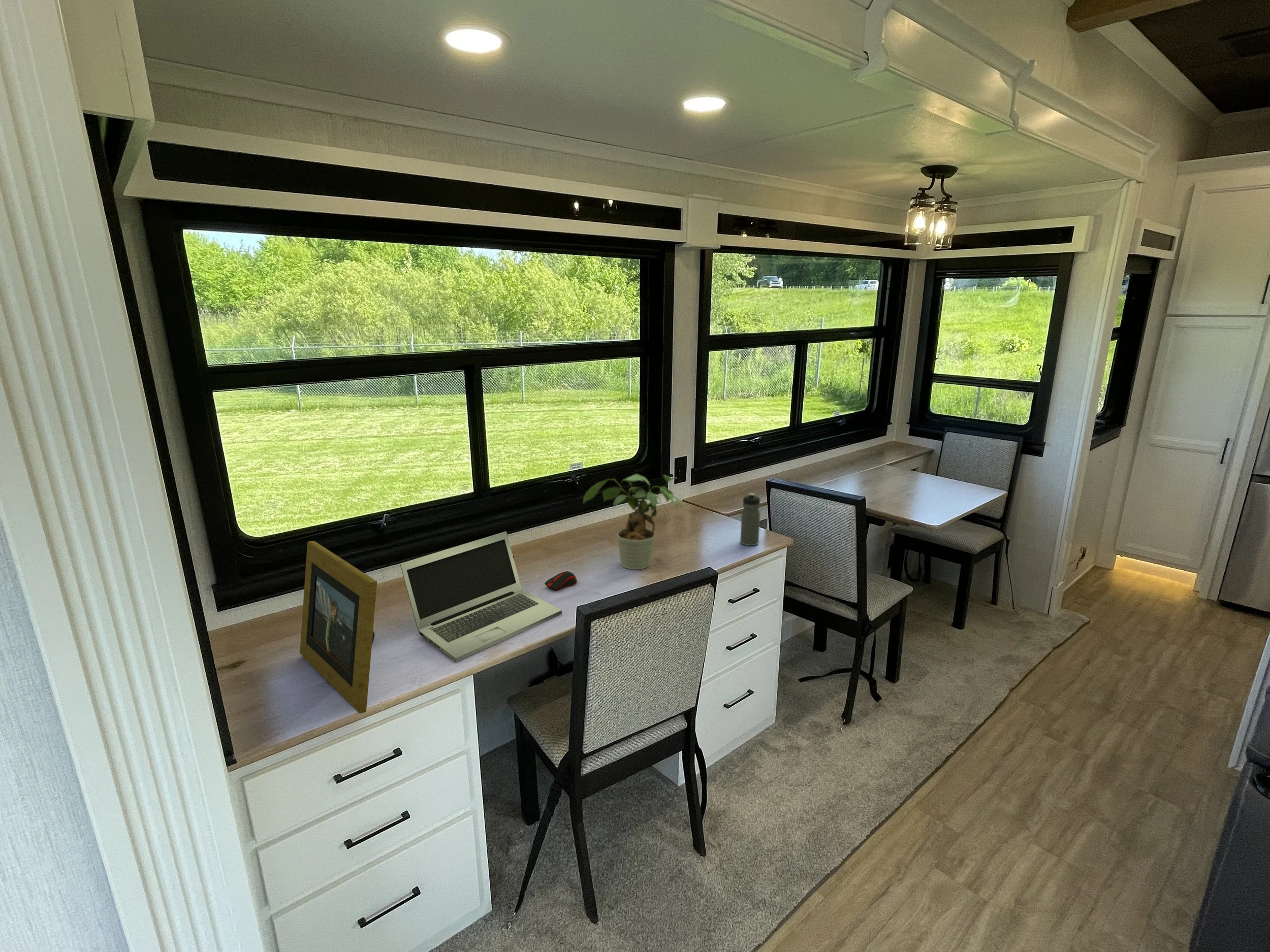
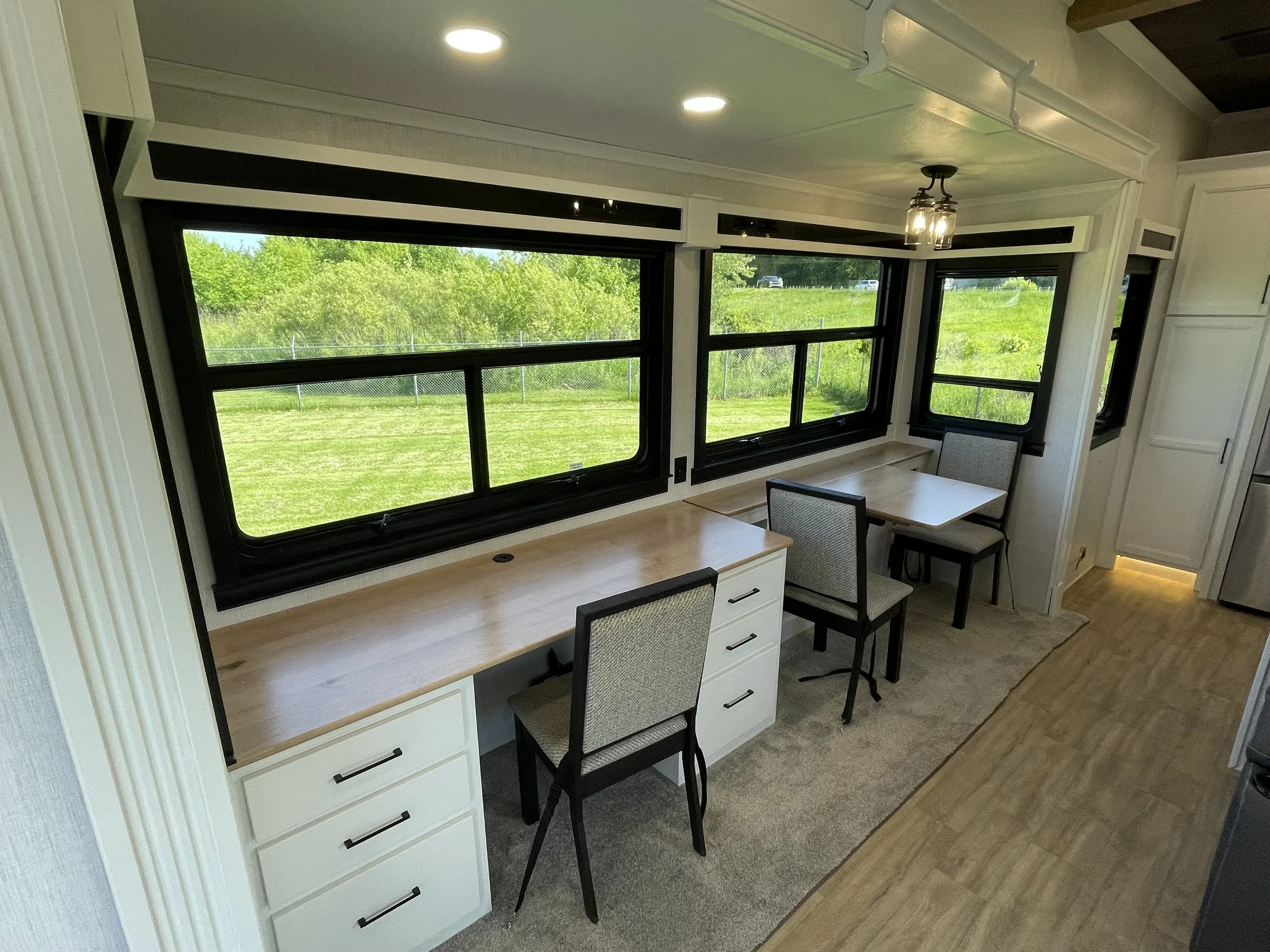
- potted plant (644, 517)
- water bottle (750, 518)
- computer mouse (561, 579)
- picture frame (356, 613)
- laptop (484, 589)
